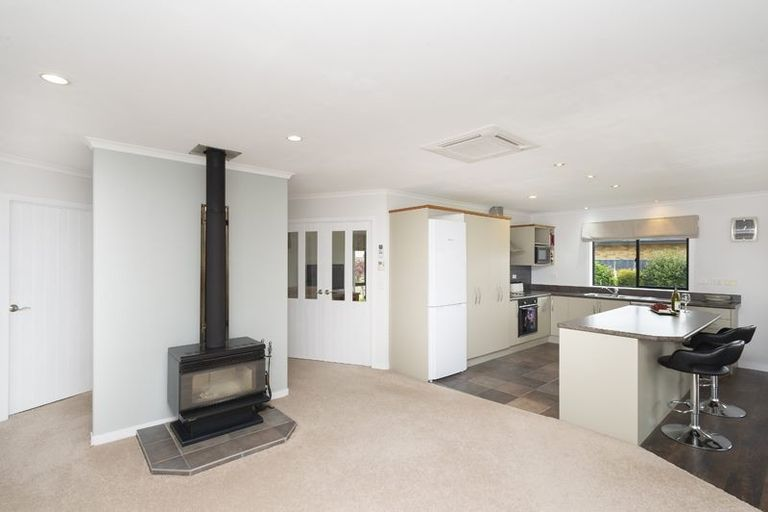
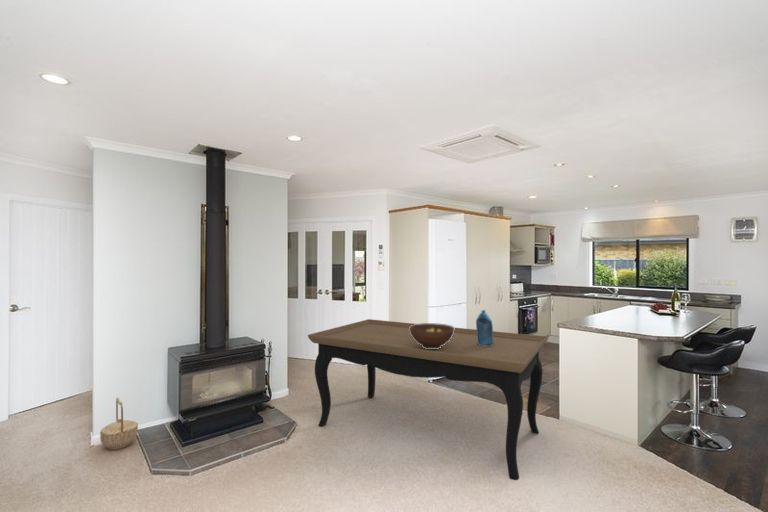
+ fruit bowl (431, 337)
+ dining table (426, 377)
+ bottle (484, 327)
+ basket (119, 422)
